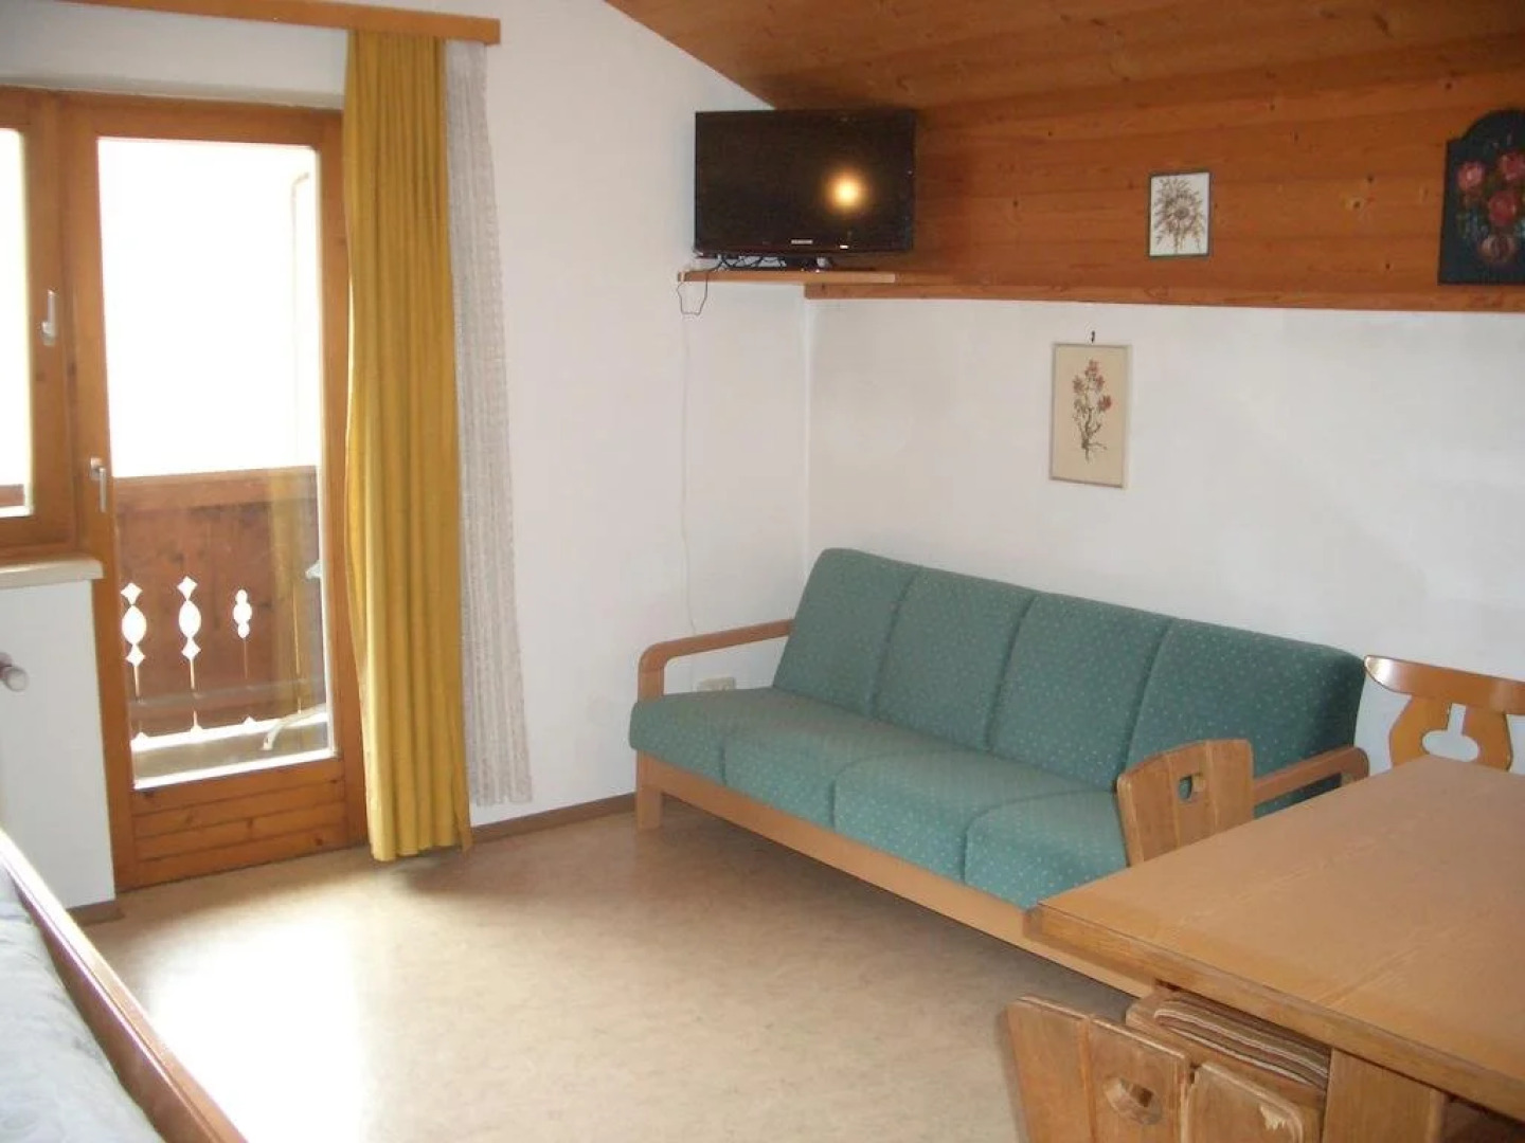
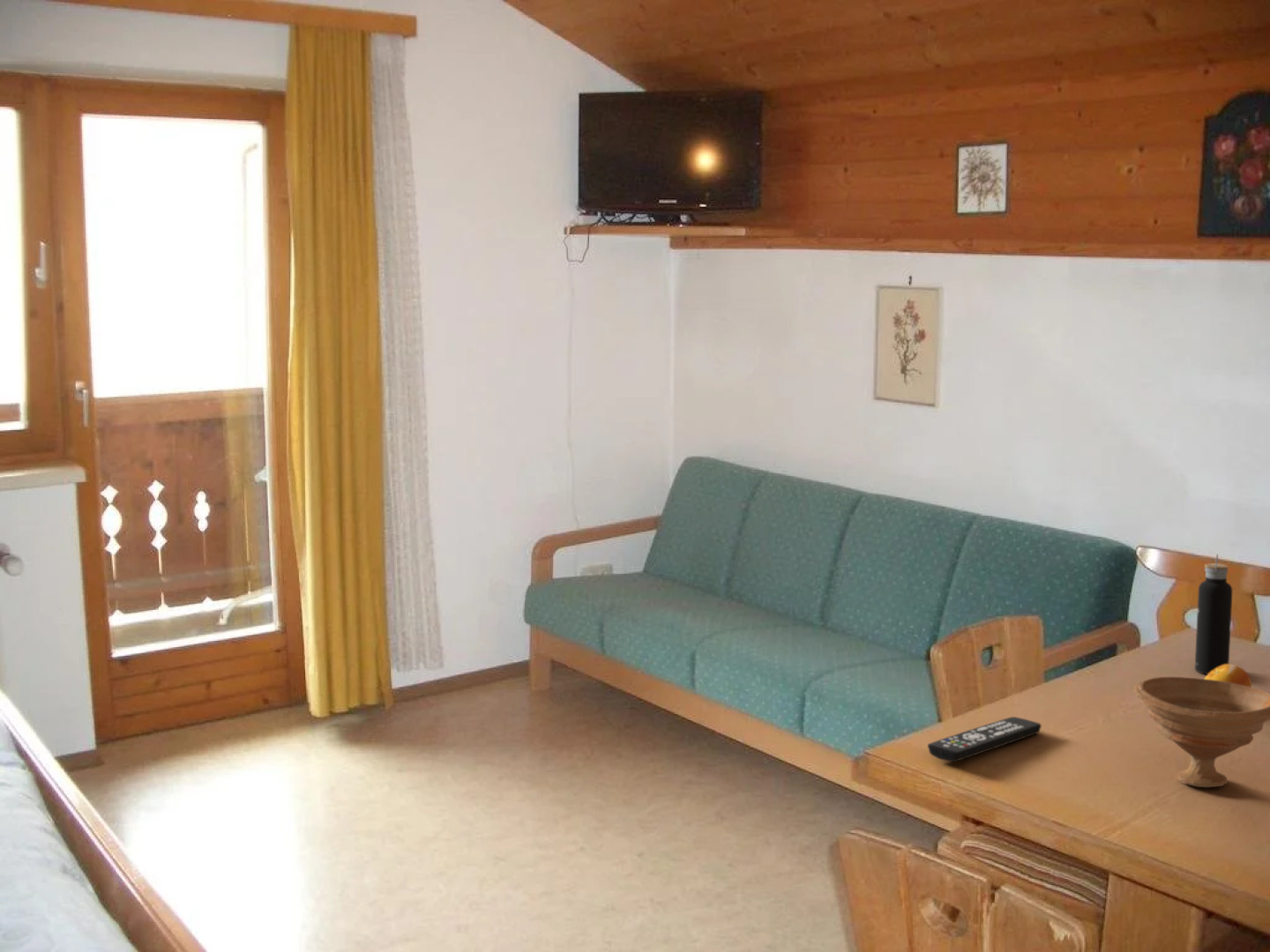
+ remote control (985, 739)
+ fruit (1226, 681)
+ water bottle (1214, 613)
+ bowl (1205, 735)
